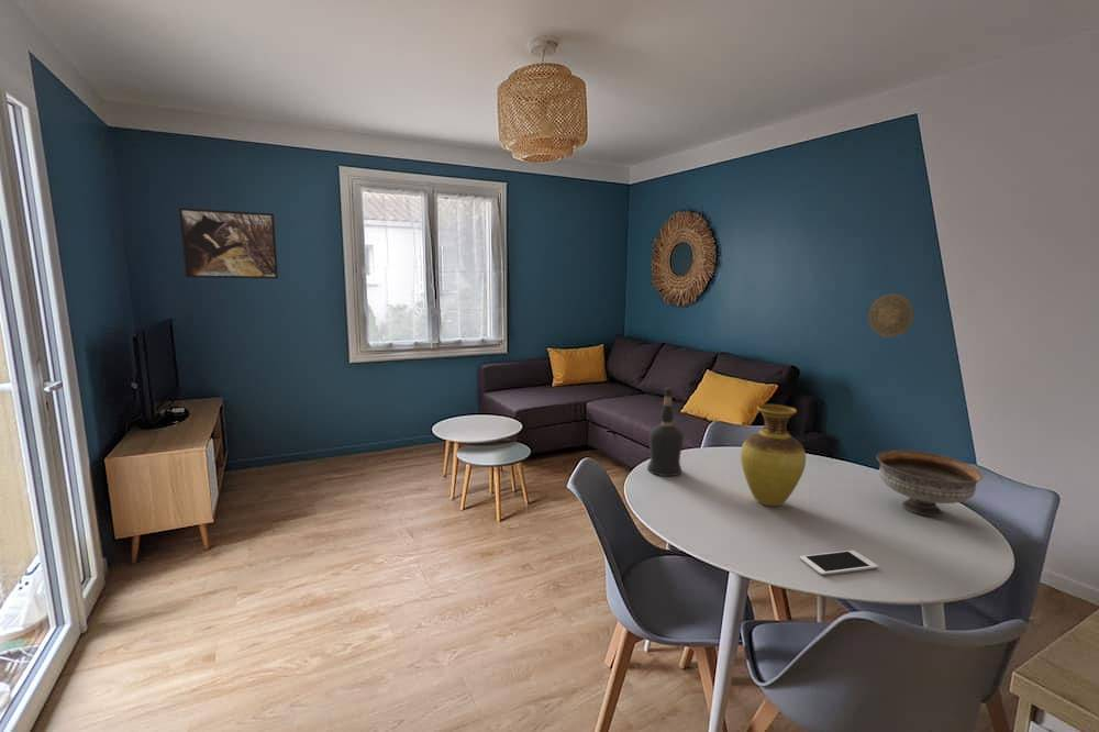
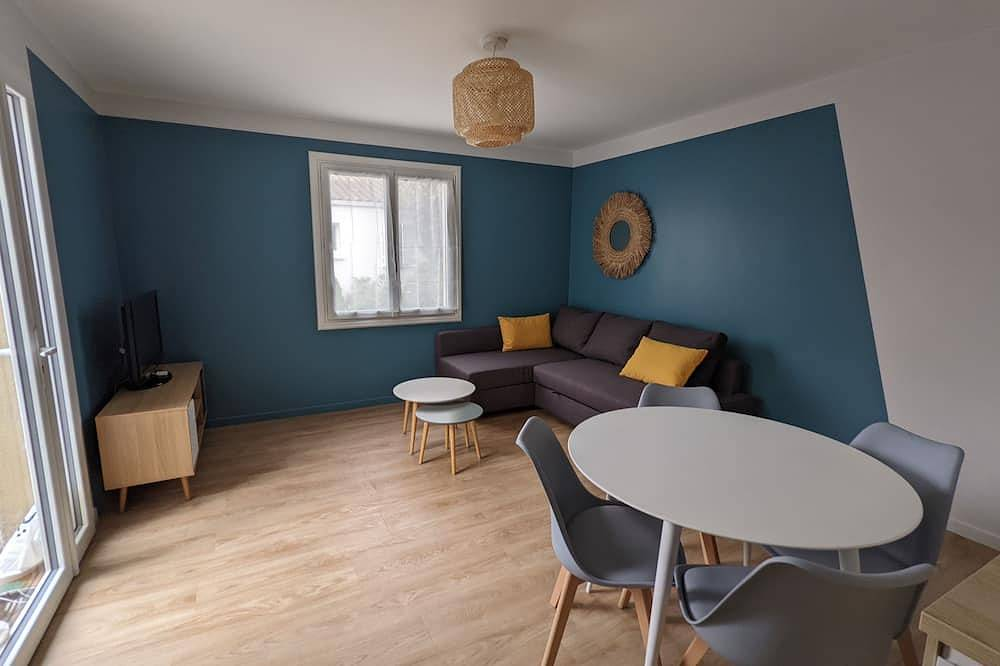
- liquor bottle (666, 430)
- bowl (924, 486)
- vase (773, 455)
- decorative plate (889, 315)
- cell phone (837, 562)
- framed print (230, 244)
